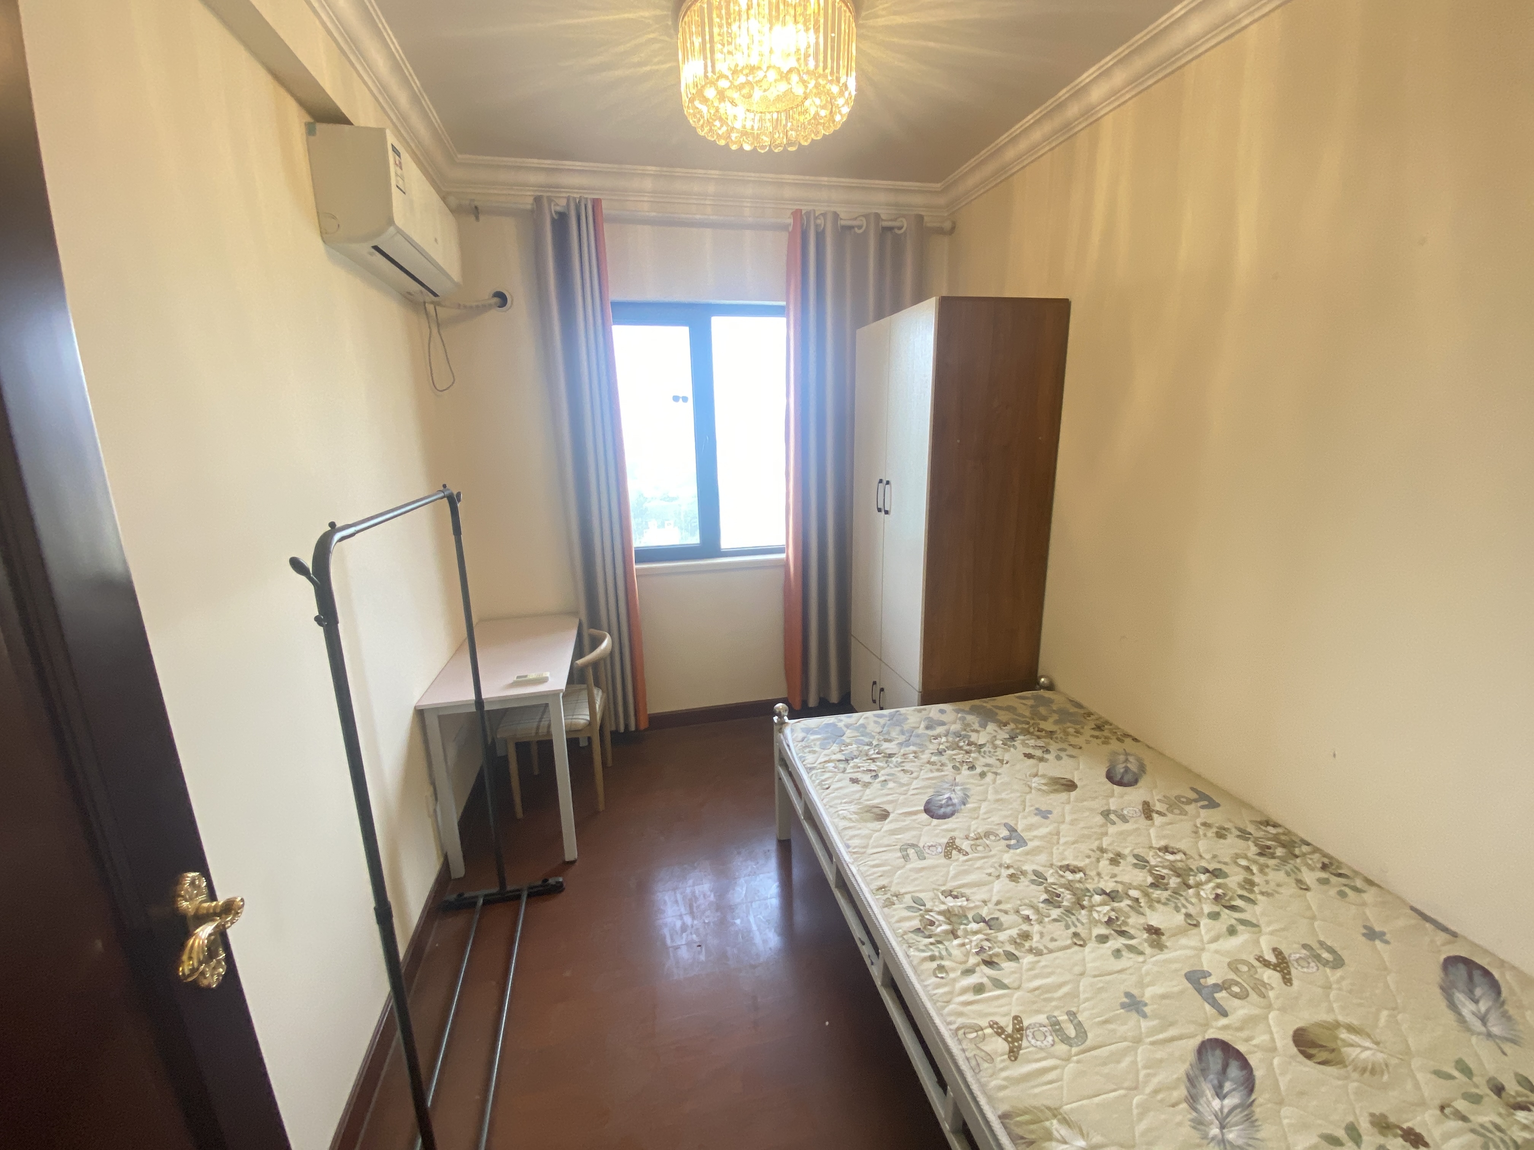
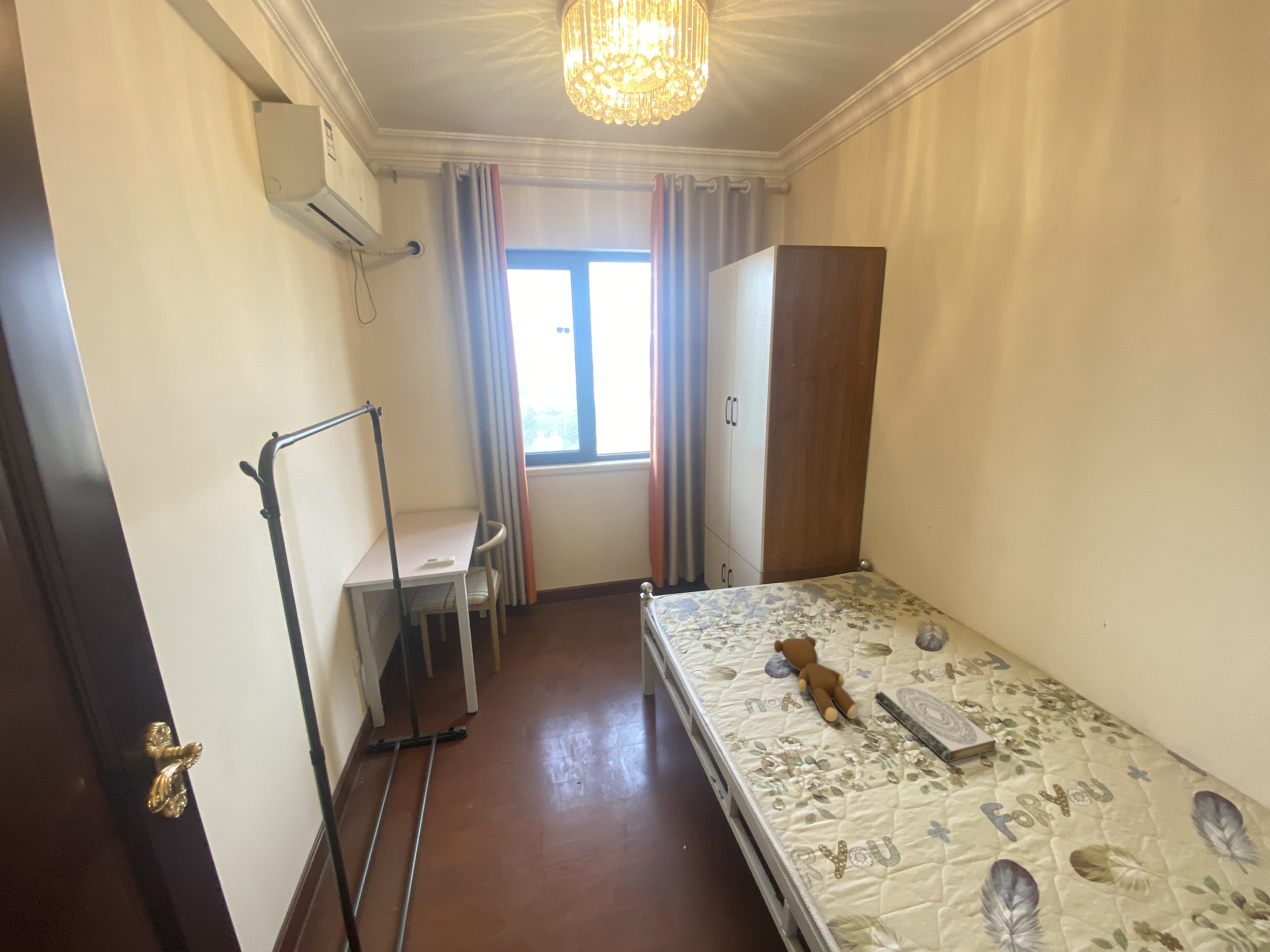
+ teddy bear (815, 673)
+ book (930, 719)
